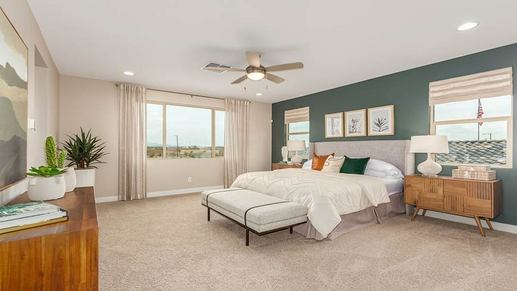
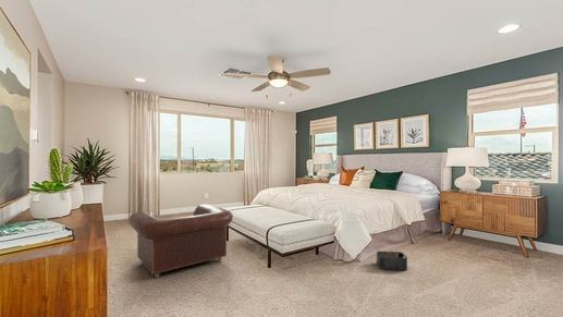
+ armchair (183, 236)
+ storage bin (391, 260)
